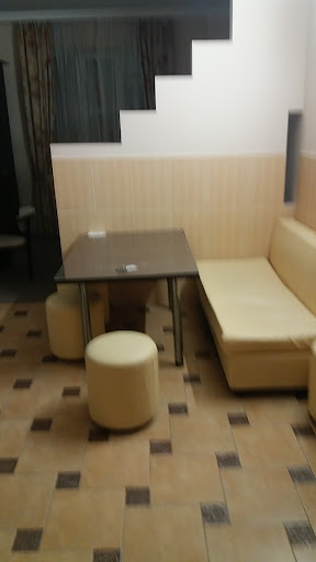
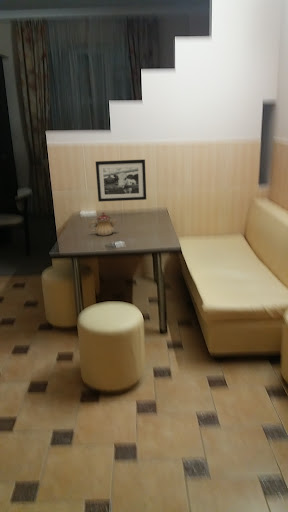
+ teapot (102, 223)
+ picture frame (121, 180)
